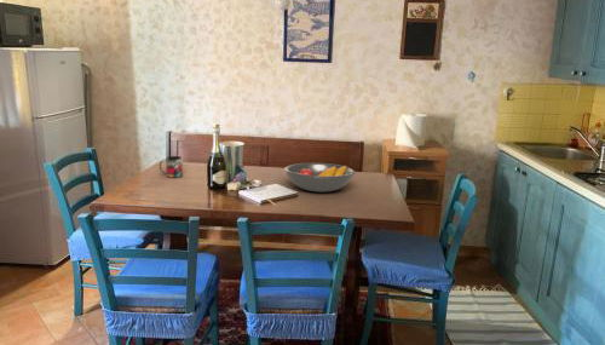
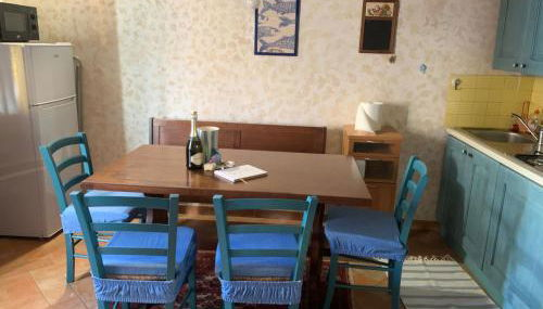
- fruit bowl (318, 176)
- mug (171, 166)
